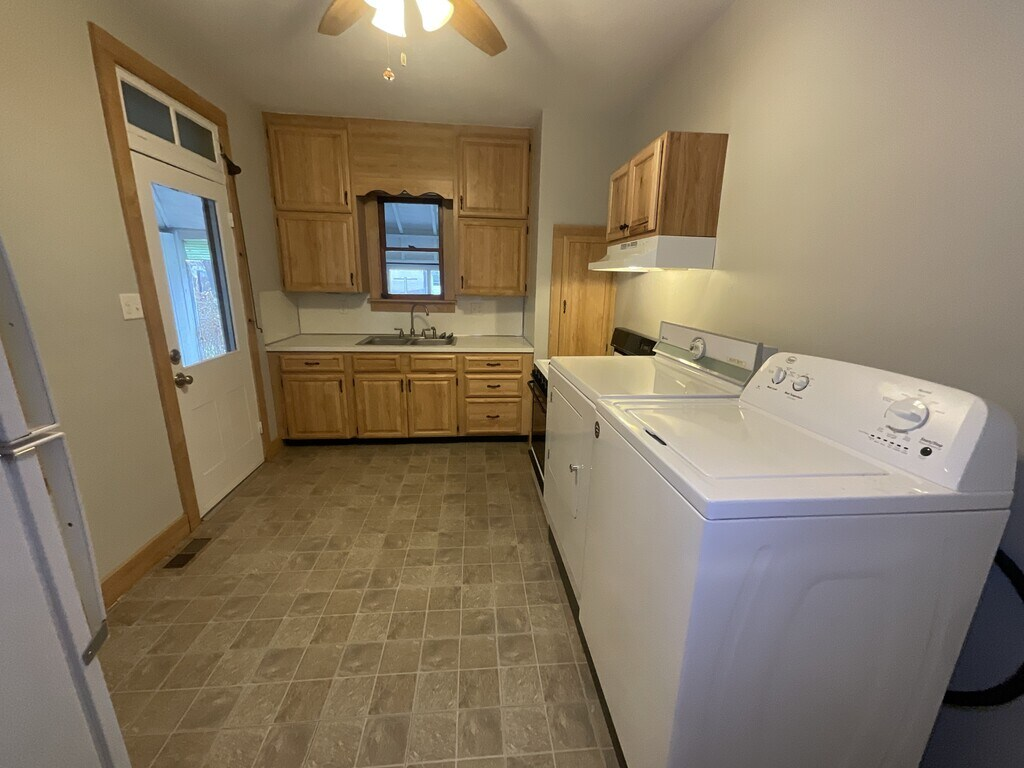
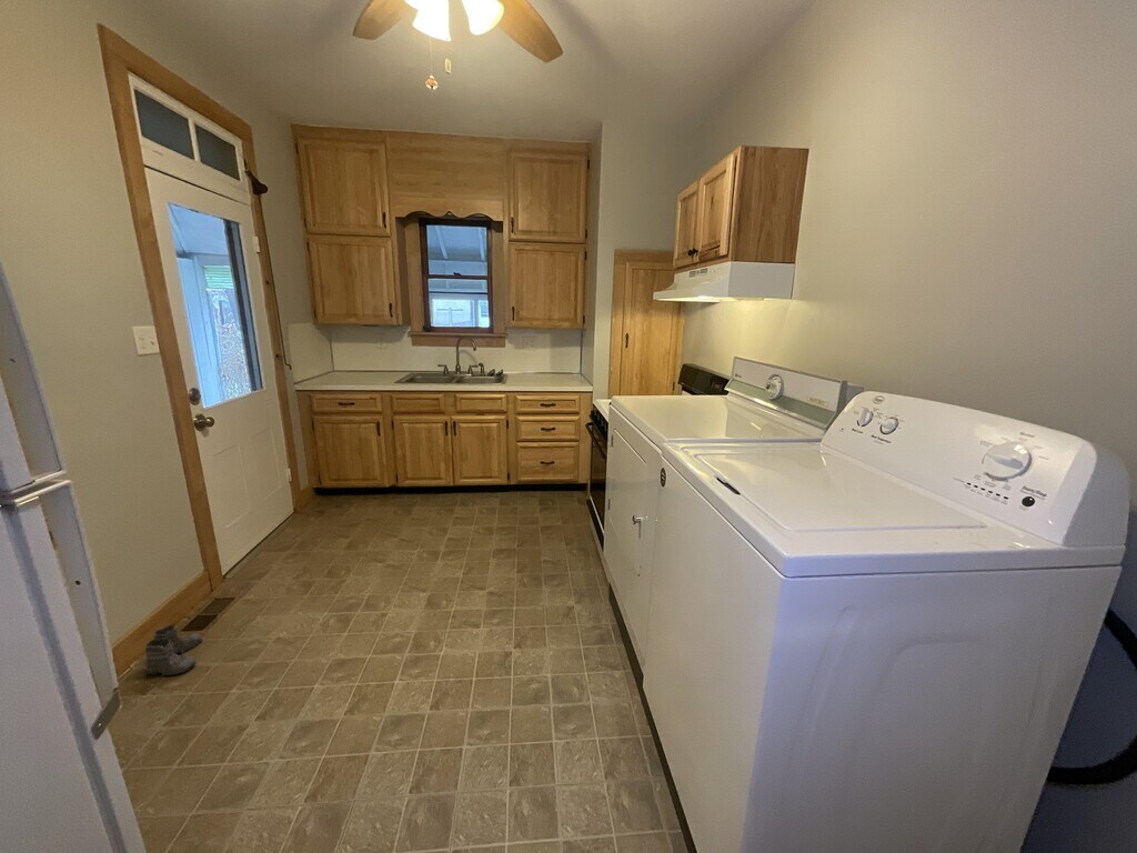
+ boots (173, 646)
